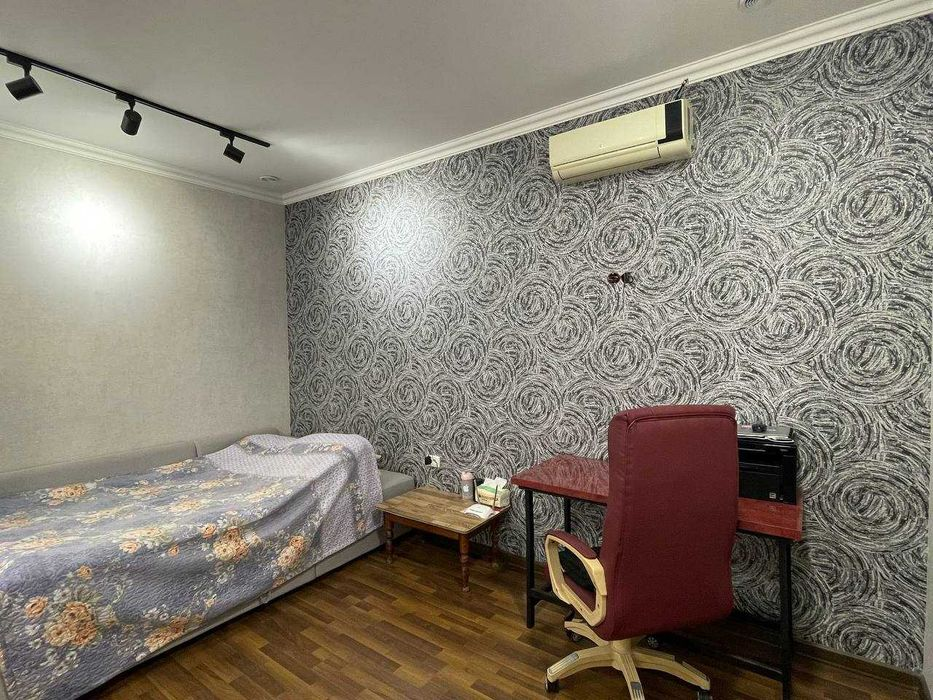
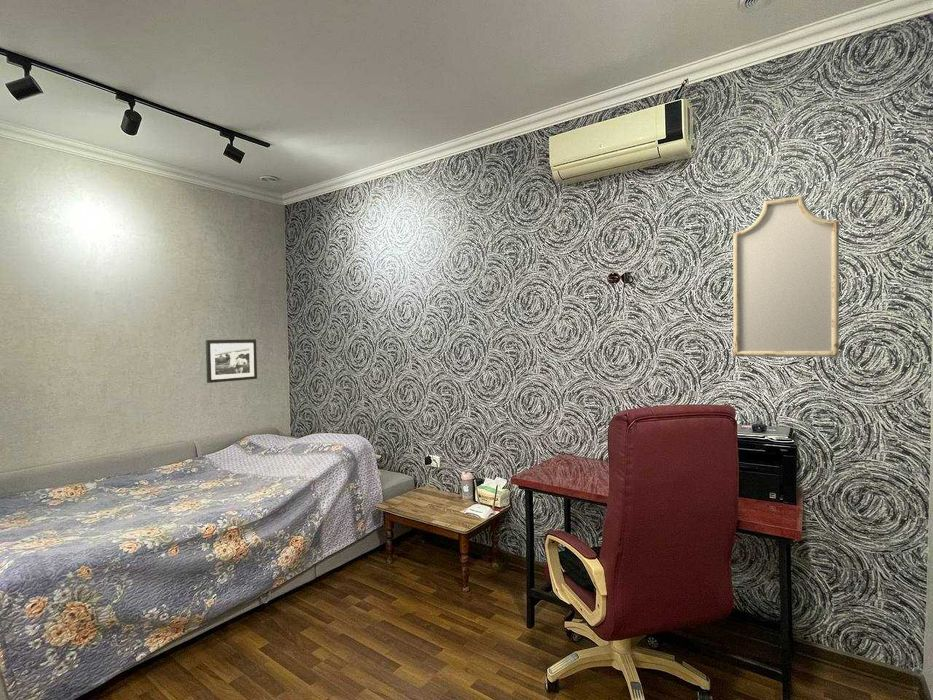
+ picture frame (232, 360)
+ home mirror (783, 277)
